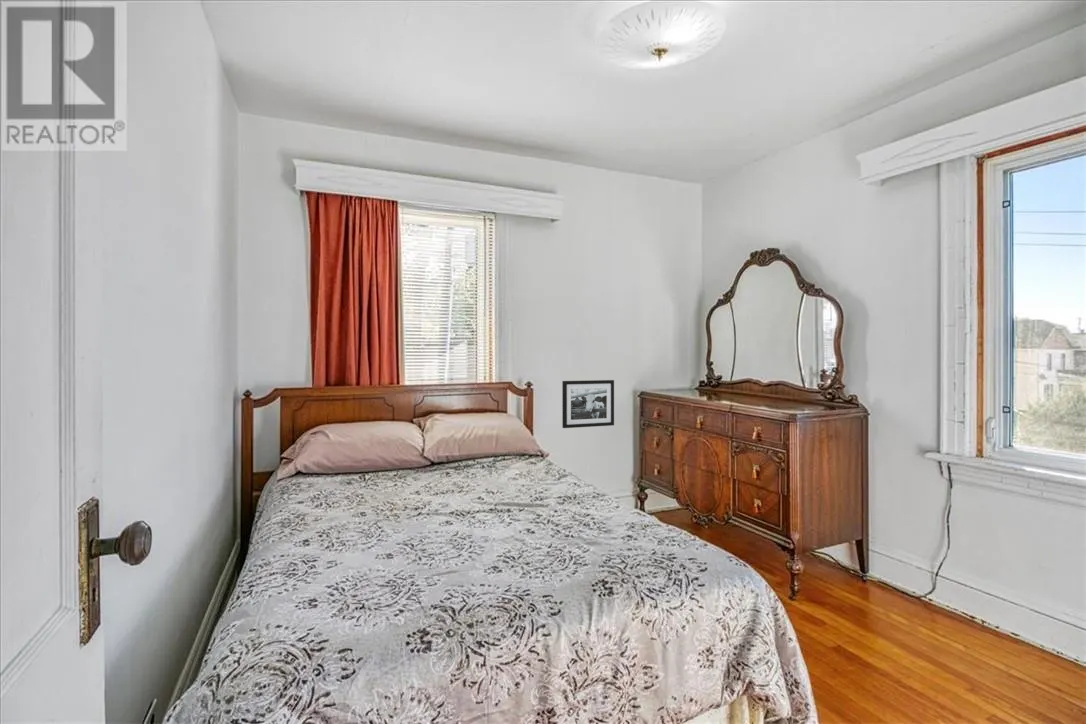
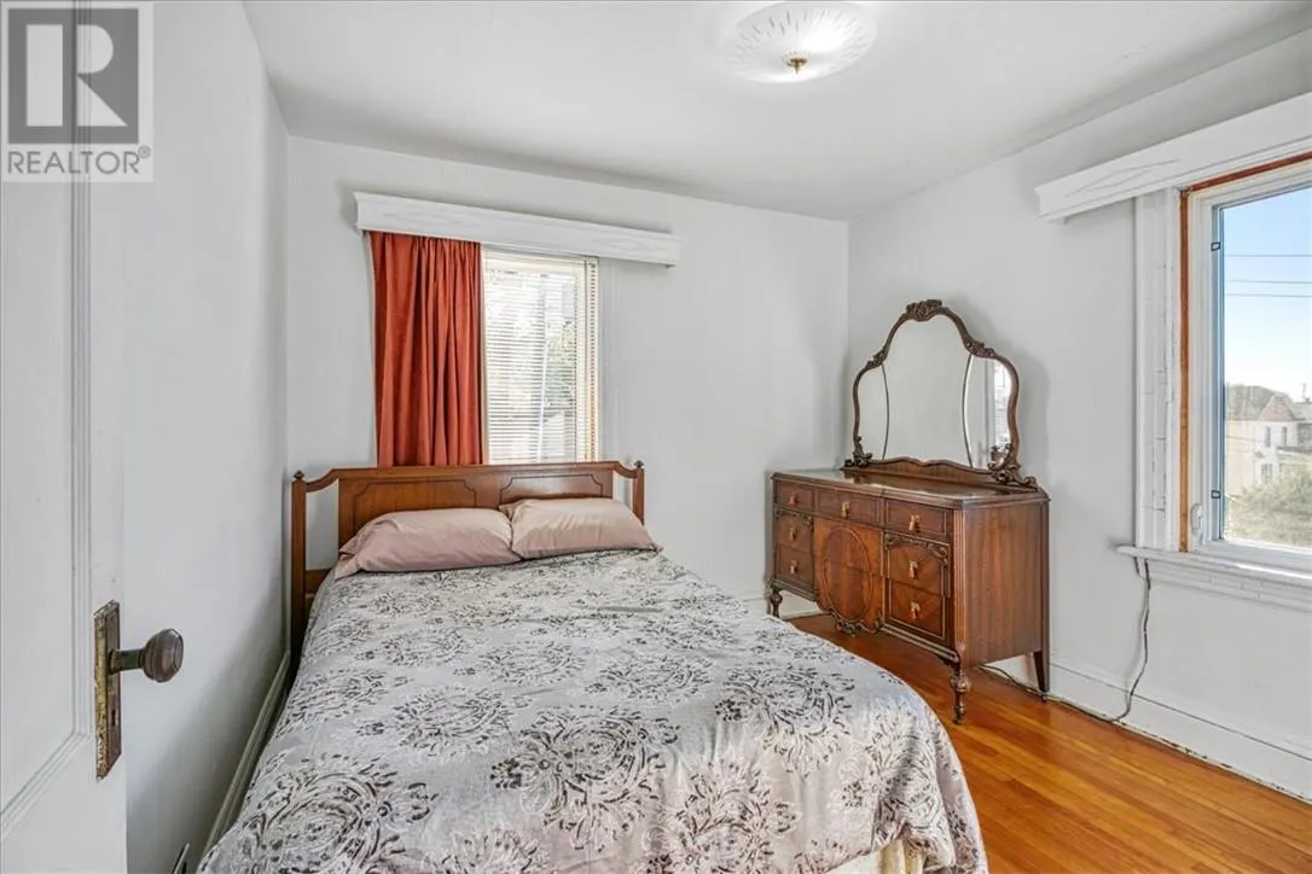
- picture frame (588, 403)
